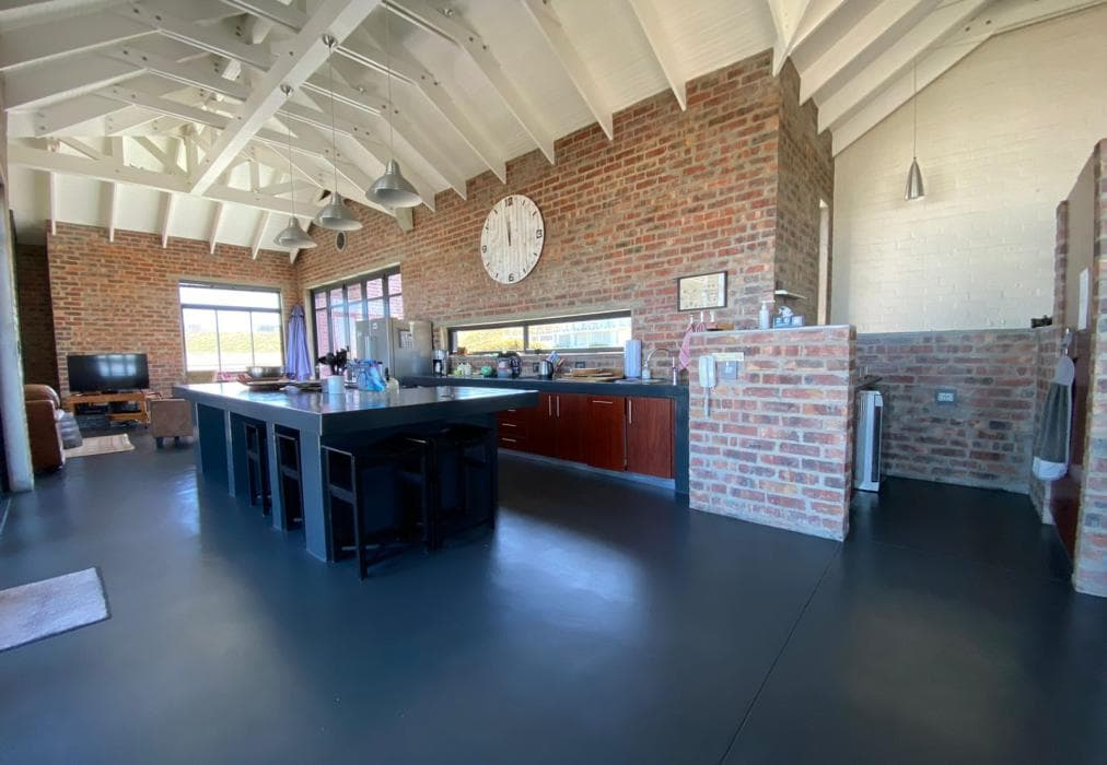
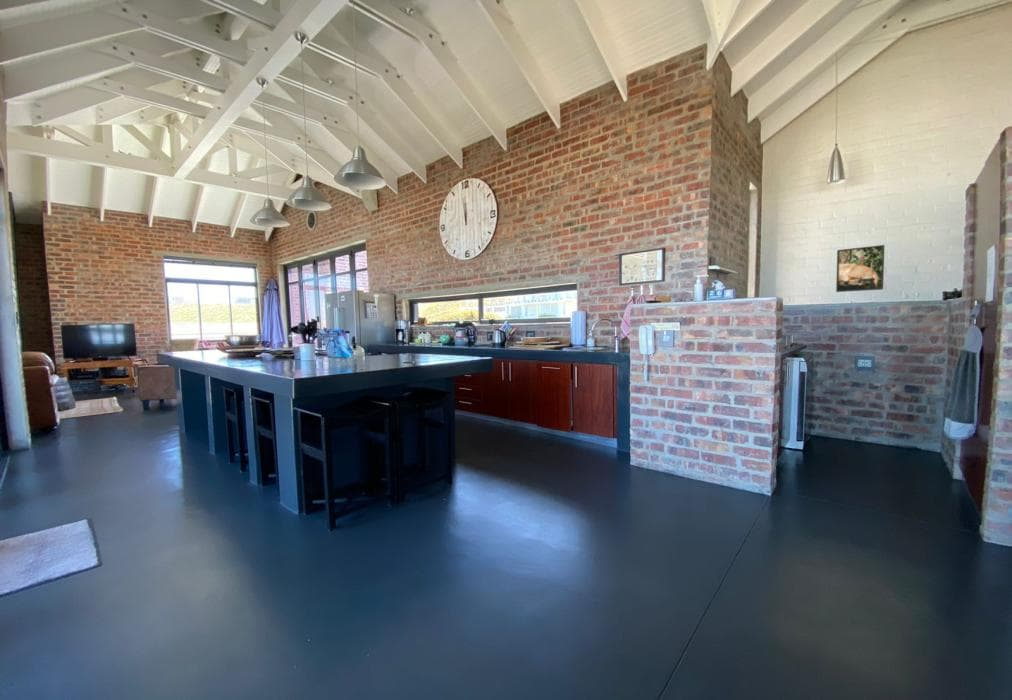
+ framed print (859, 269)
